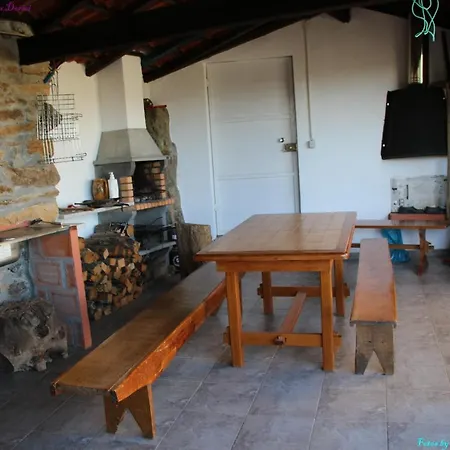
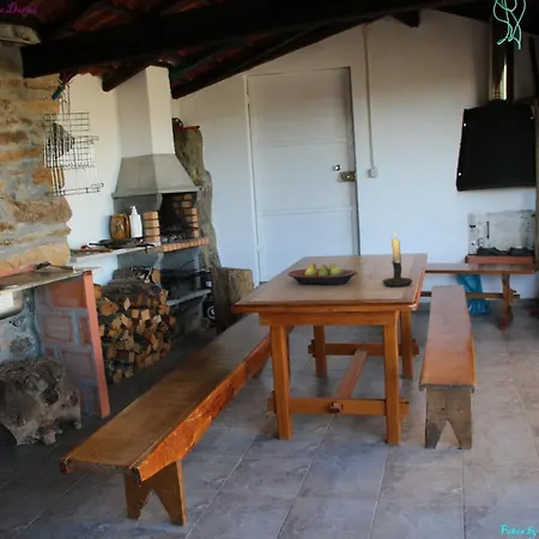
+ candle holder (396, 256)
+ fruit bowl (322, 273)
